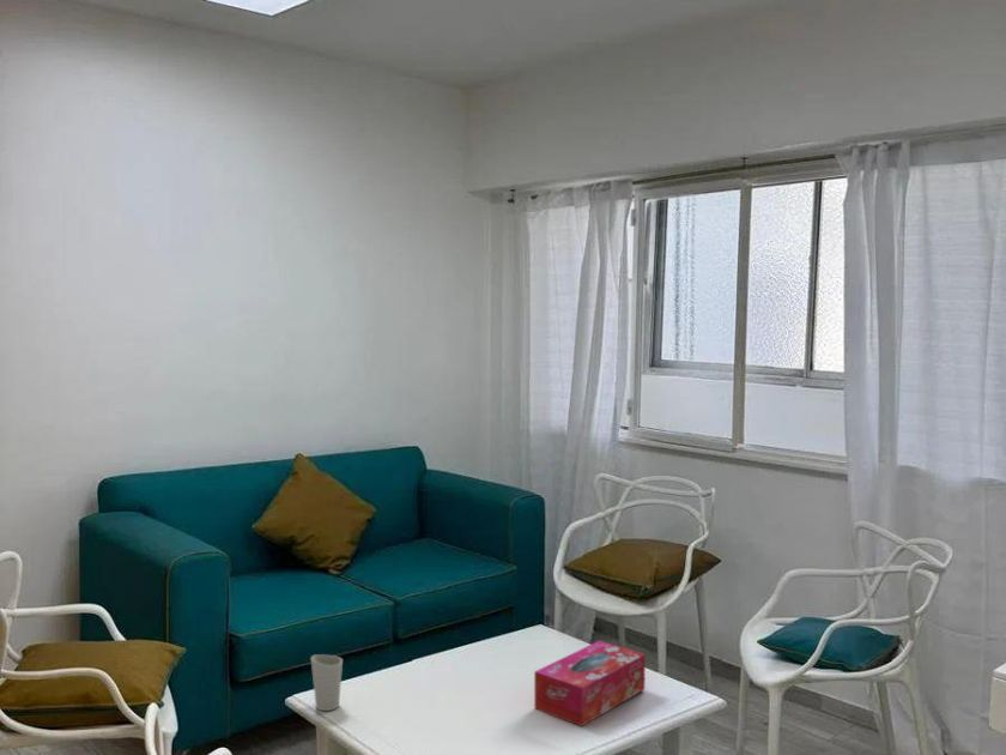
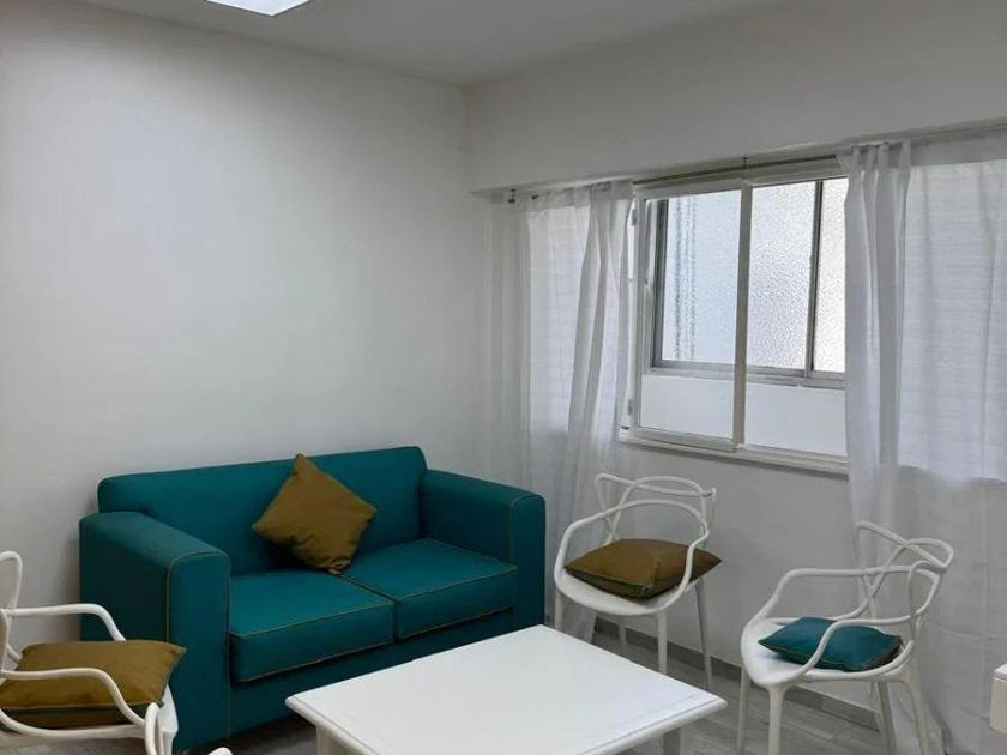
- cup (327, 681)
- tissue box (590, 681)
